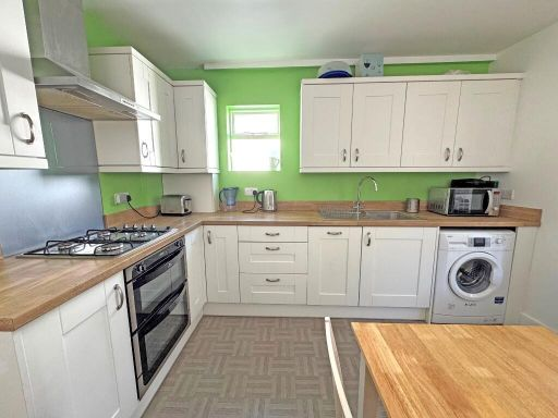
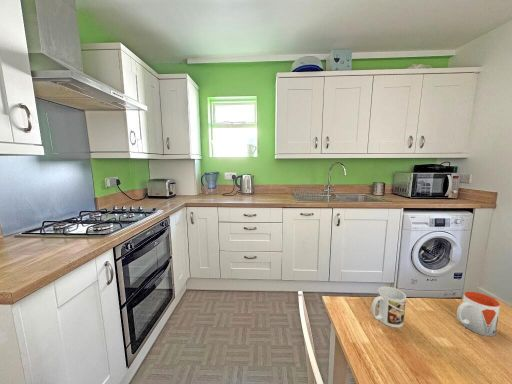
+ mug (386, 306)
+ mug (474, 313)
